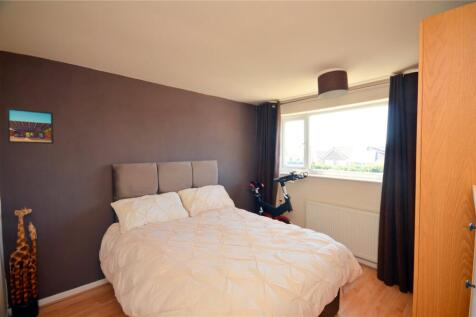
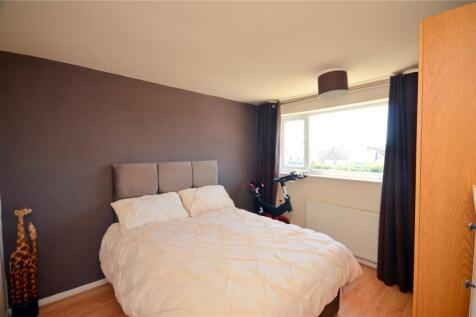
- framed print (31, 126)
